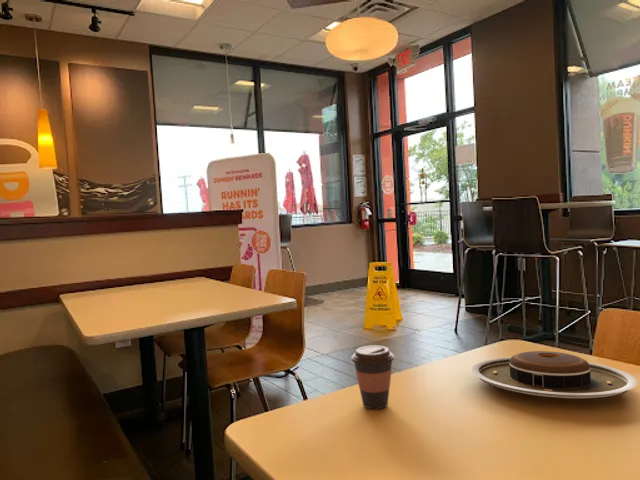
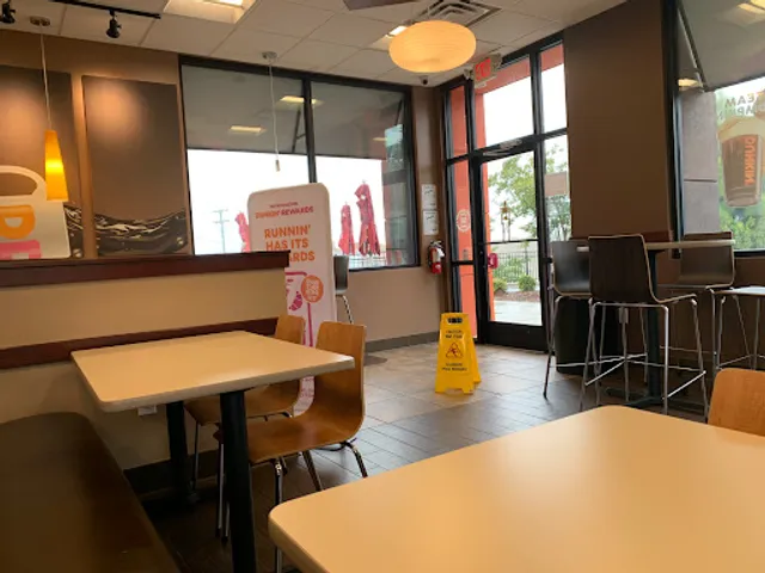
- coffee cup (373, 377)
- plate (548, 370)
